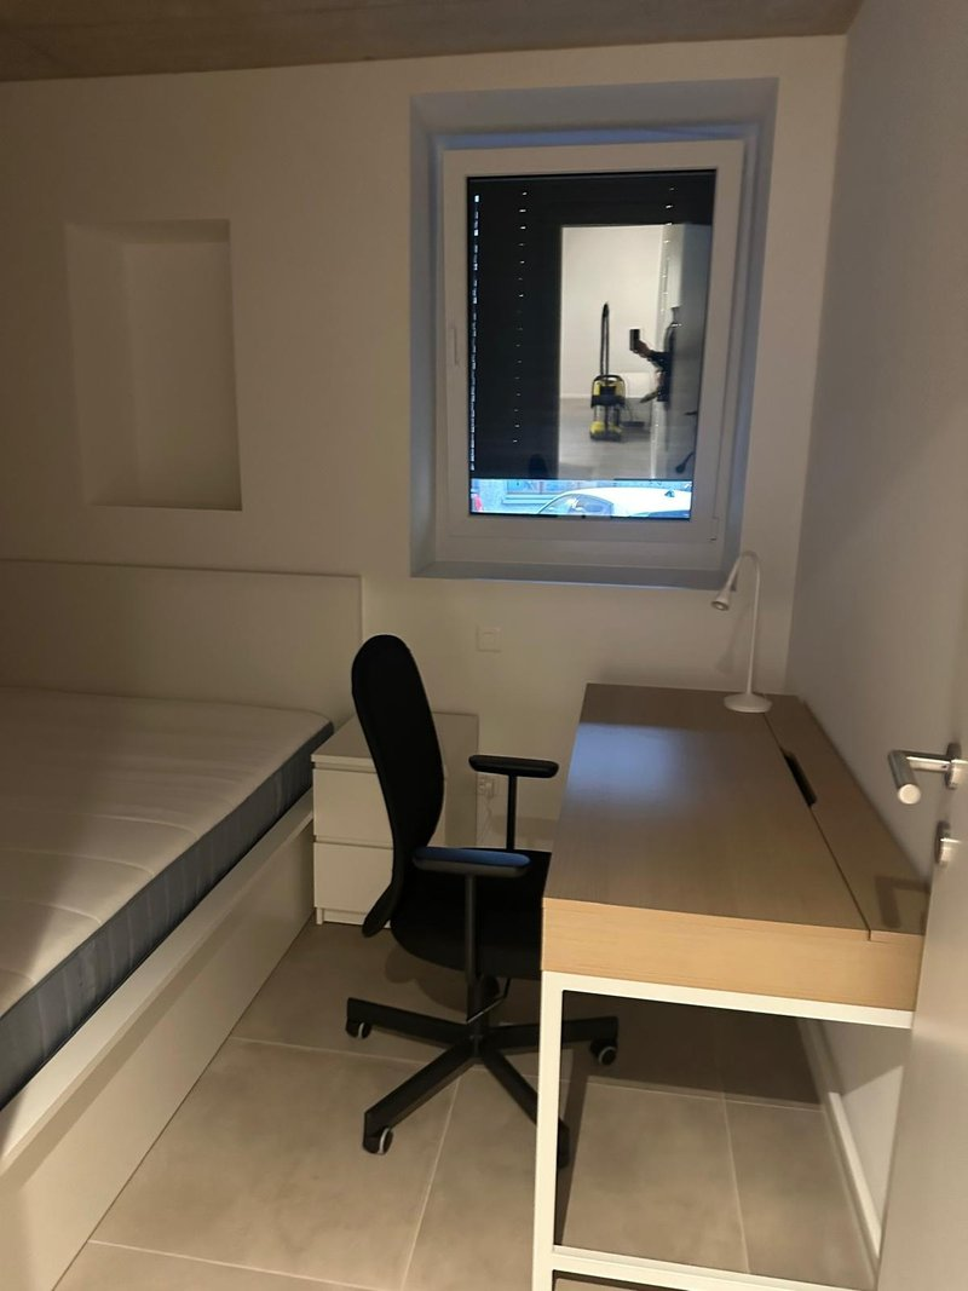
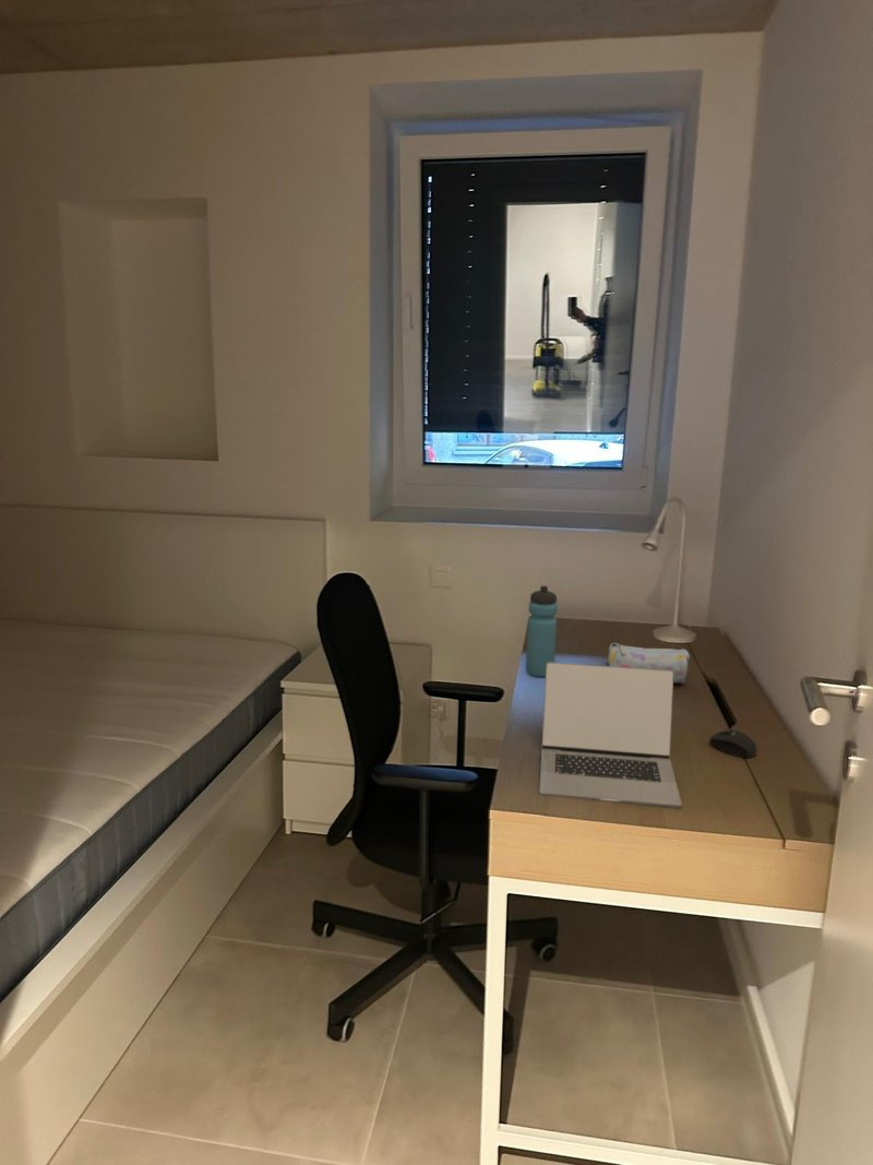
+ mouse (733, 741)
+ water bottle (541, 630)
+ pencil case (647, 662)
+ laptop (609, 730)
